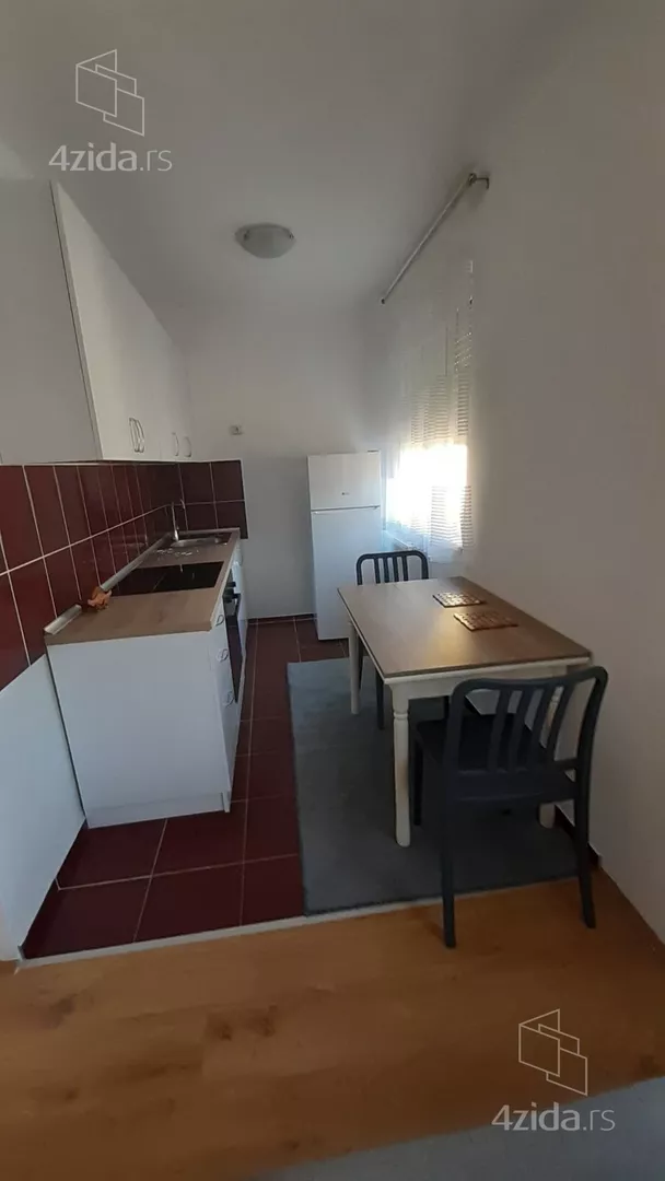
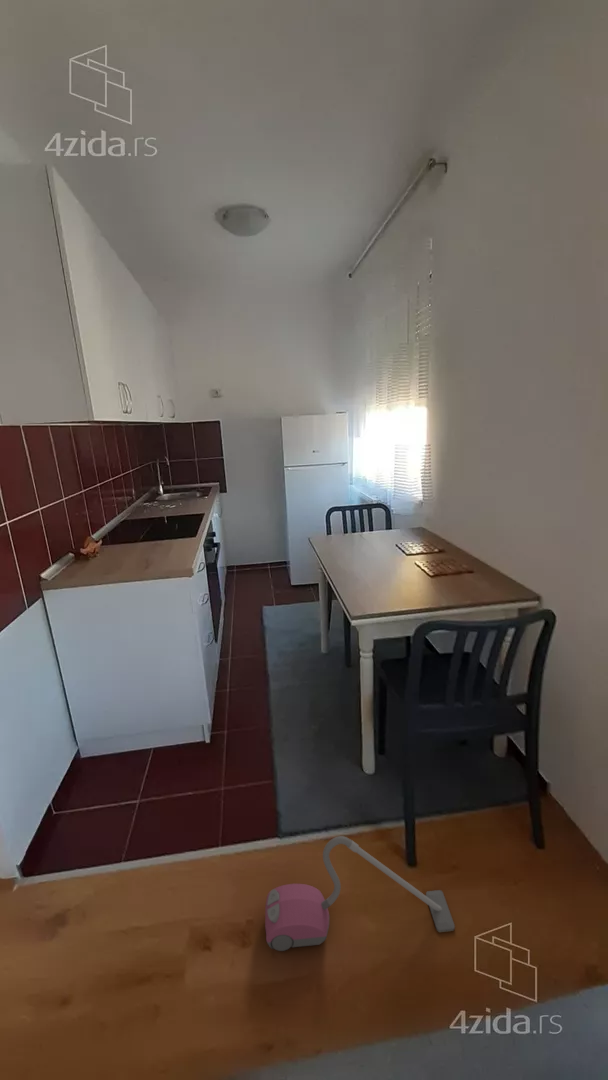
+ vacuum cleaner (340, 885)
